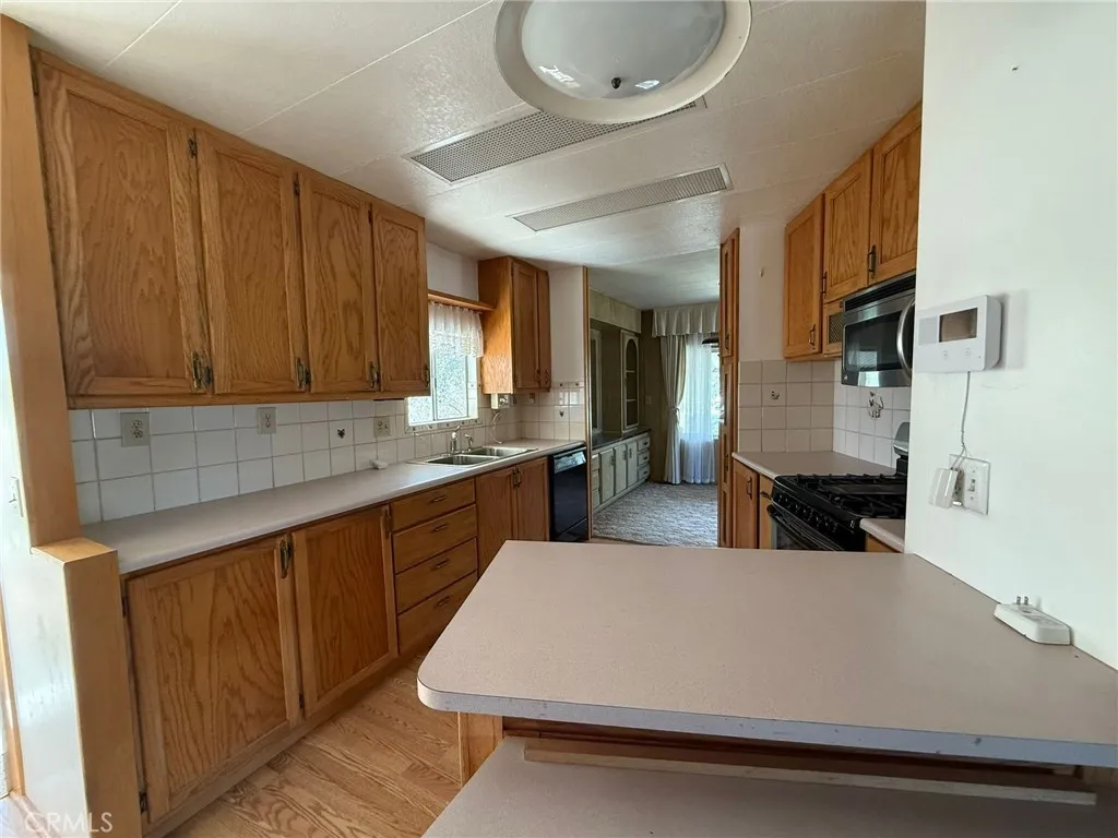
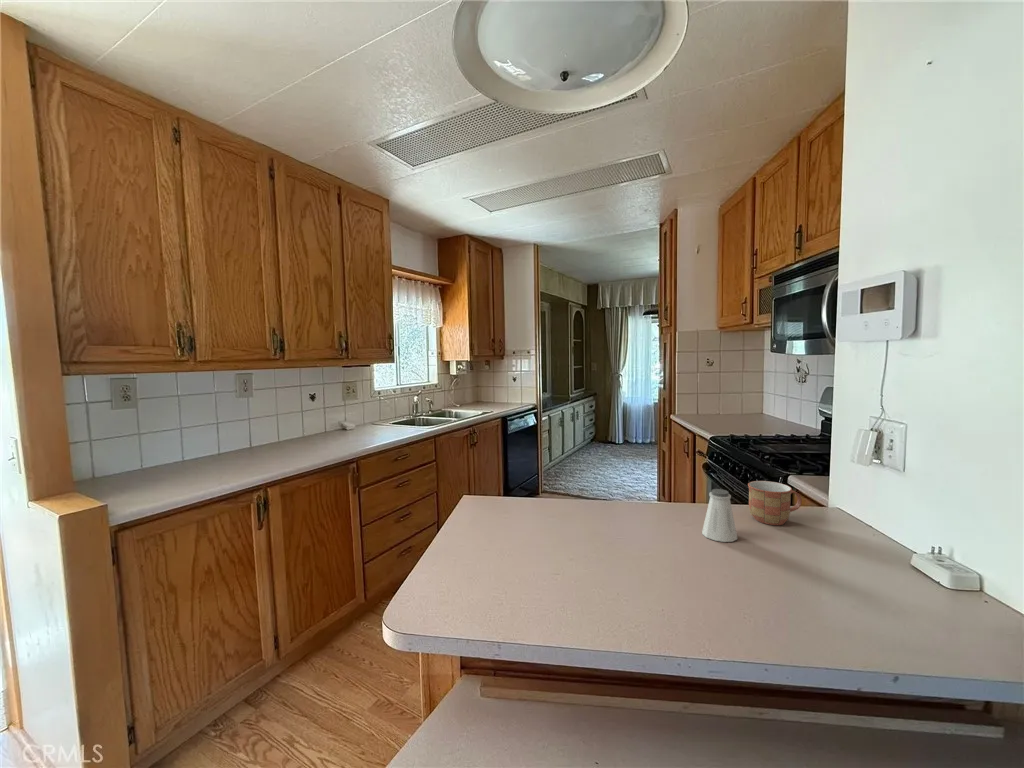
+ mug (774, 502)
+ saltshaker (719, 513)
